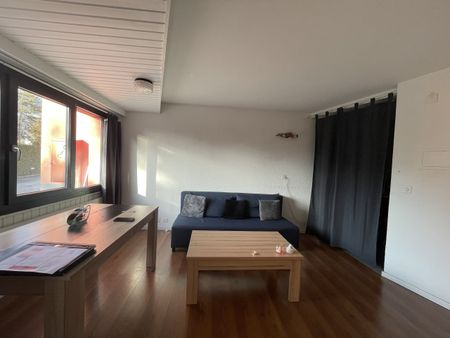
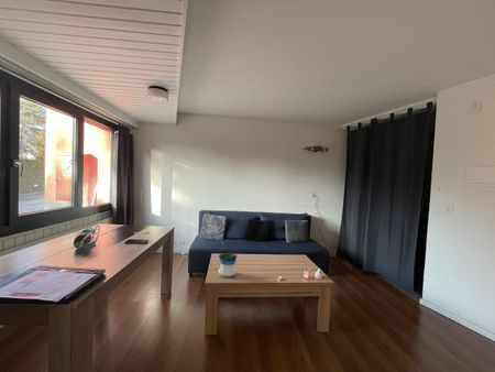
+ flowerpot (227, 264)
